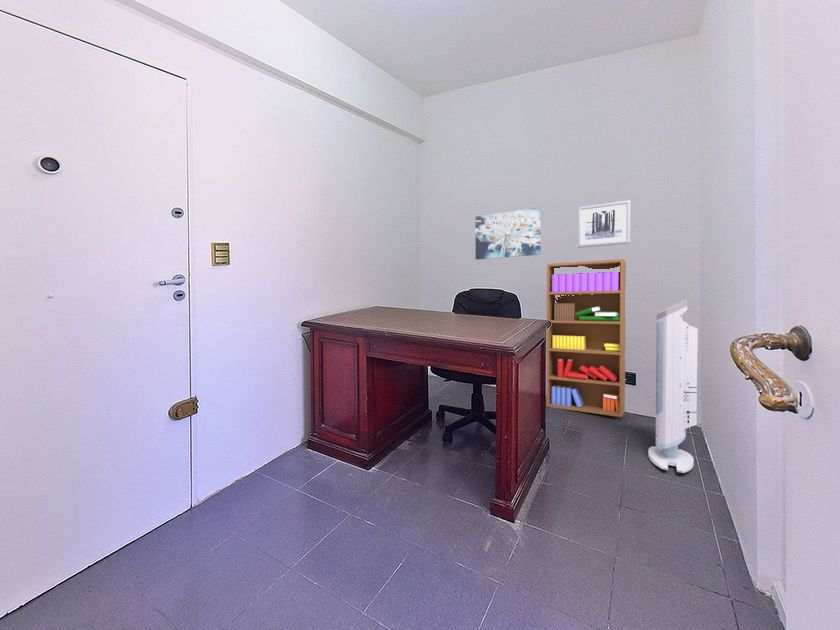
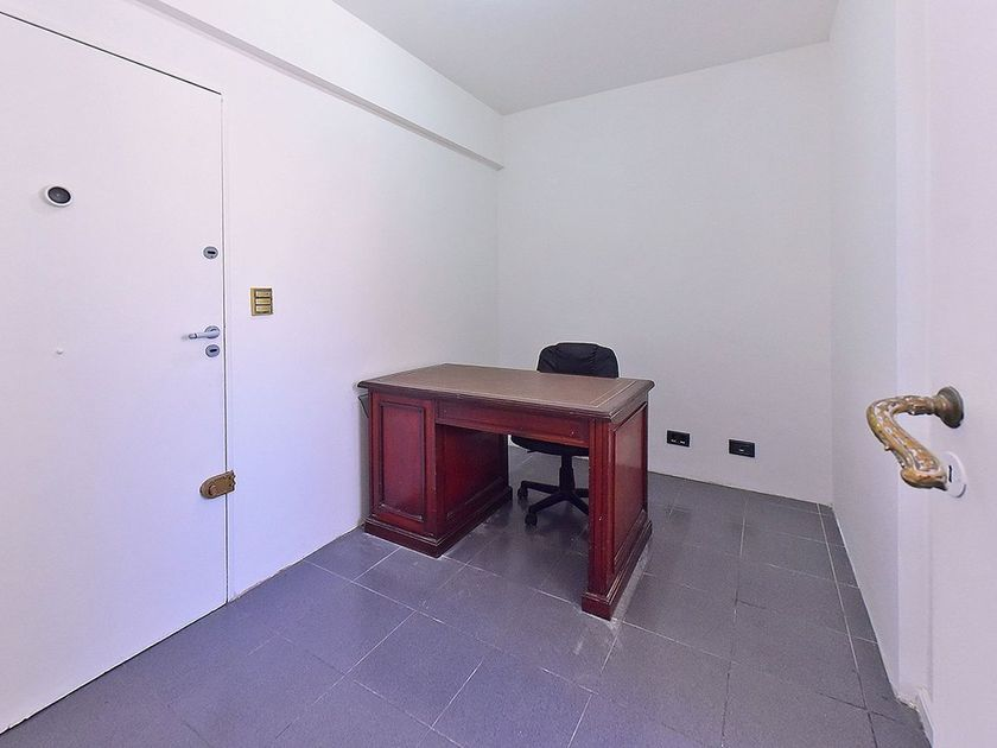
- wall art (506, 234)
- air purifier (671, 379)
- bookshelf (584, 336)
- wall art (603, 224)
